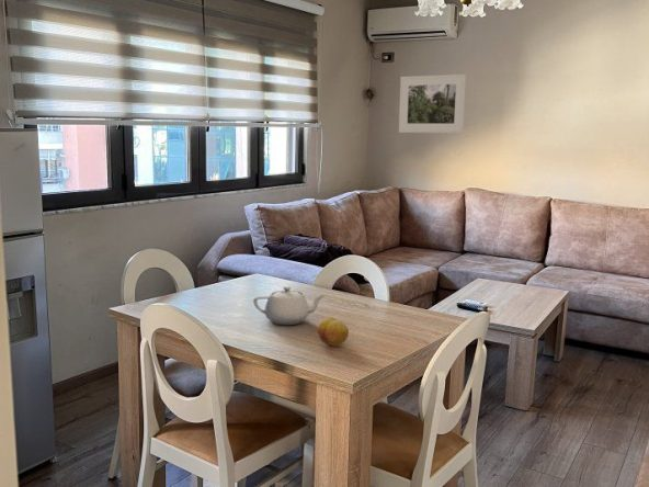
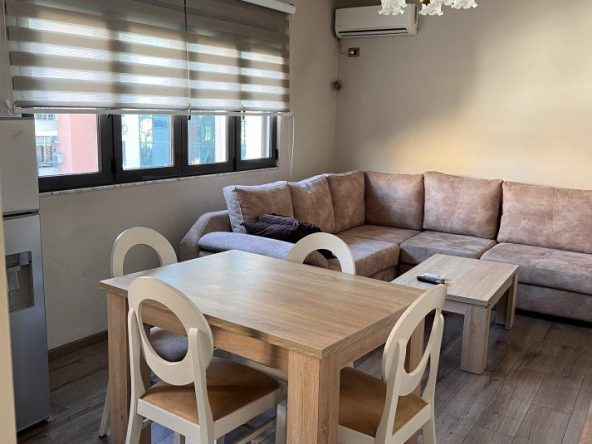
- teapot (288, 304)
- fruit (332, 331)
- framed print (431, 104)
